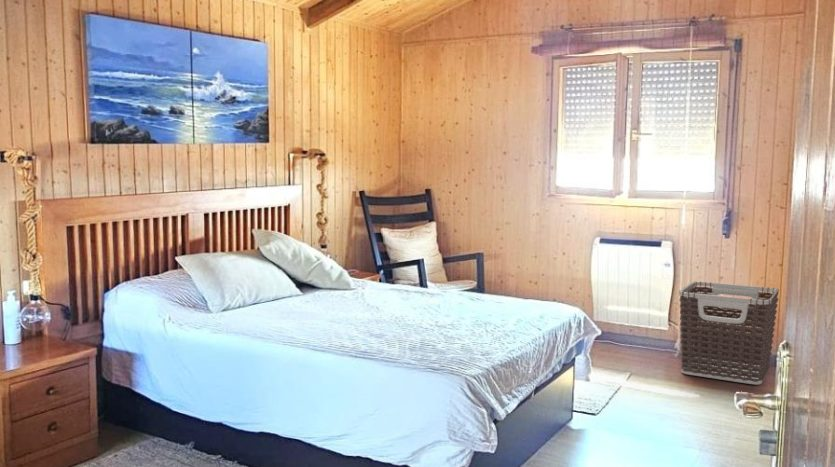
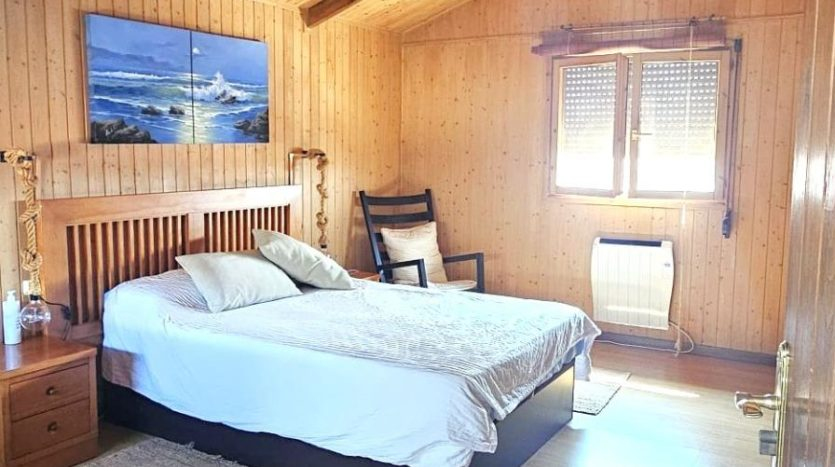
- clothes hamper (727, 330)
